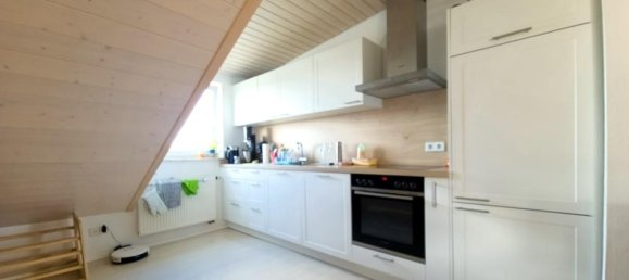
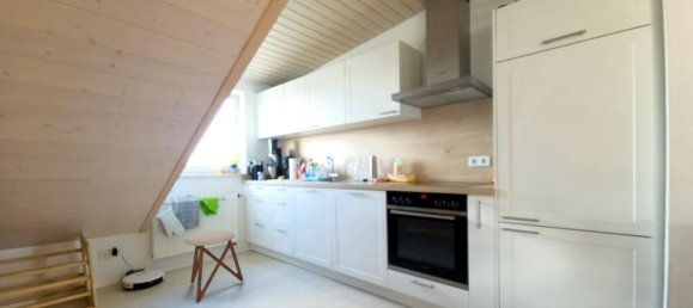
+ stool (211, 257)
